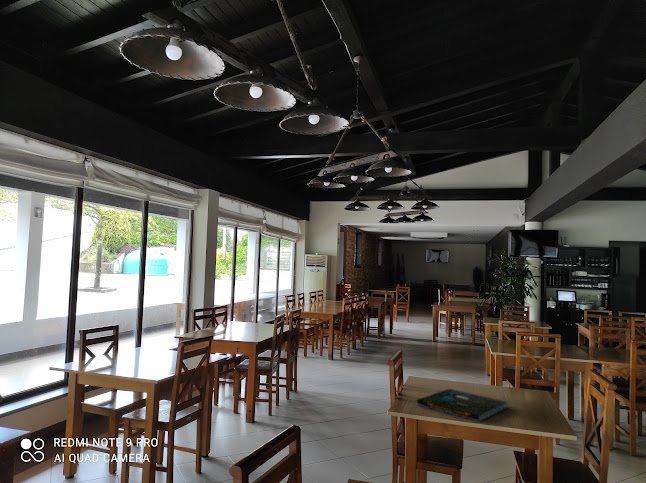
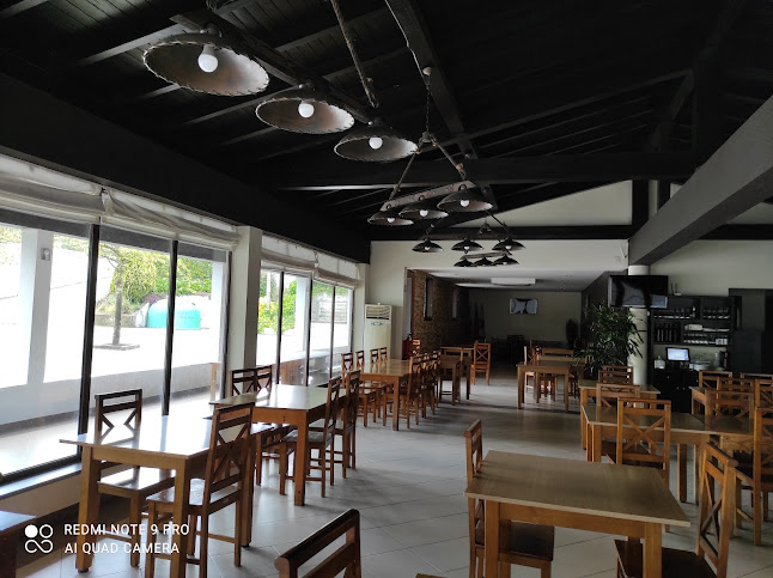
- board game (462, 401)
